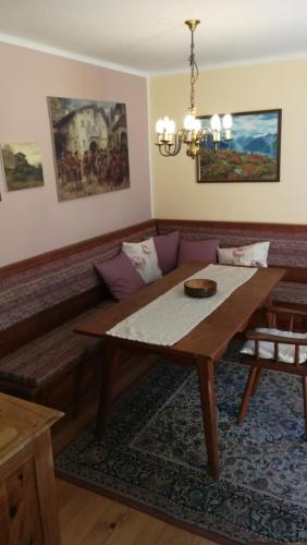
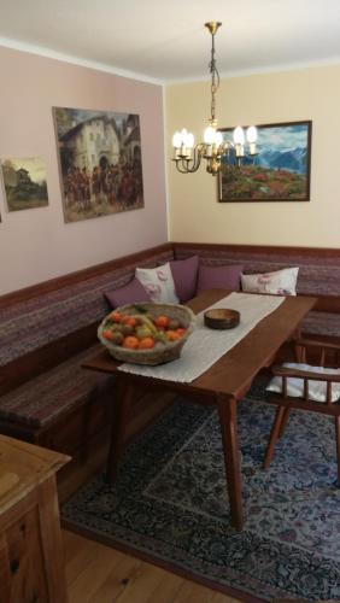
+ fruit basket (146, 332)
